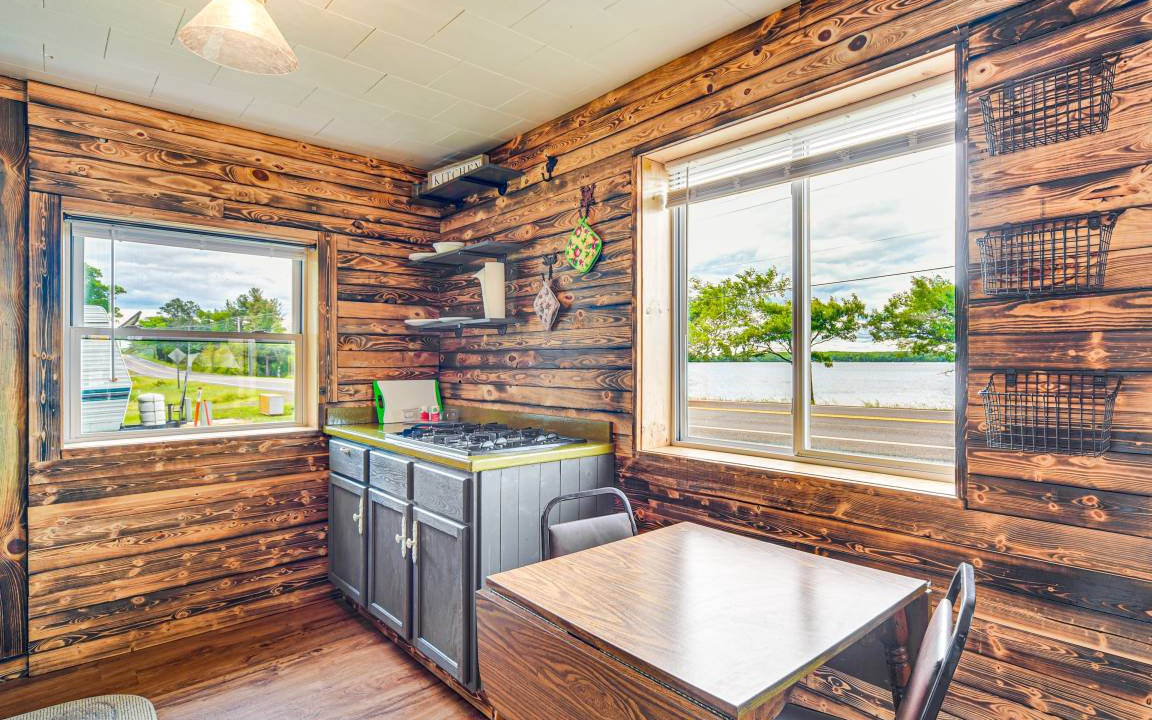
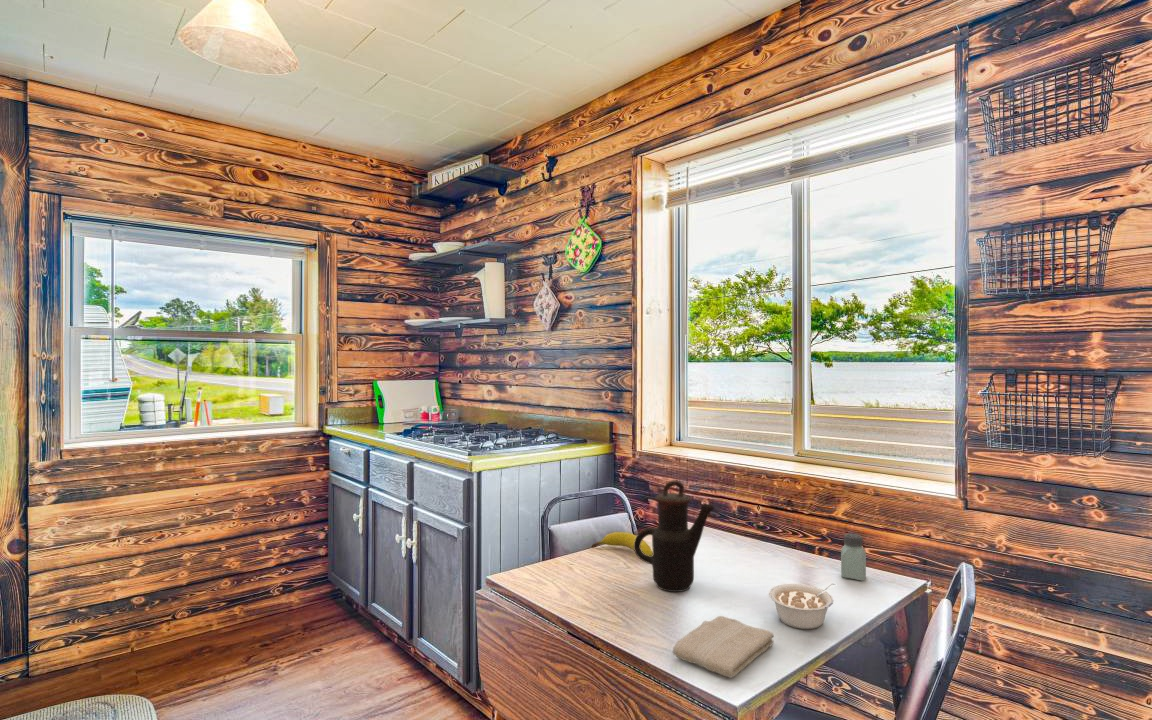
+ fruit (627, 543)
+ legume (801, 604)
+ washcloth (725, 643)
+ saltshaker (853, 556)
+ teapot (673, 532)
